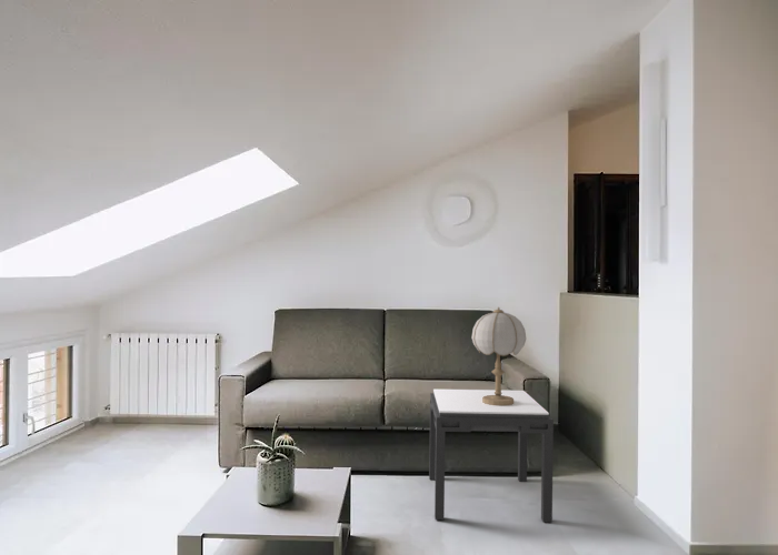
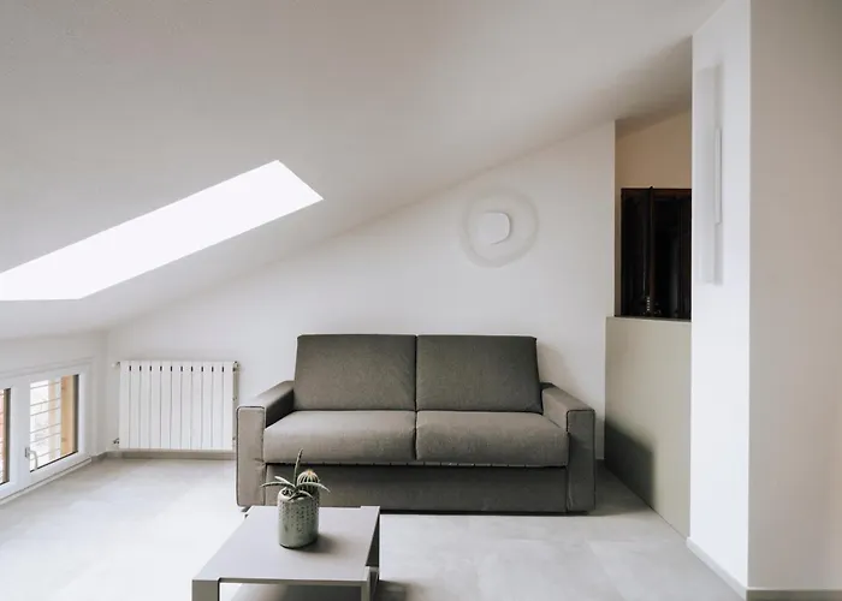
- side table (485, 430)
- table lamp (498, 354)
